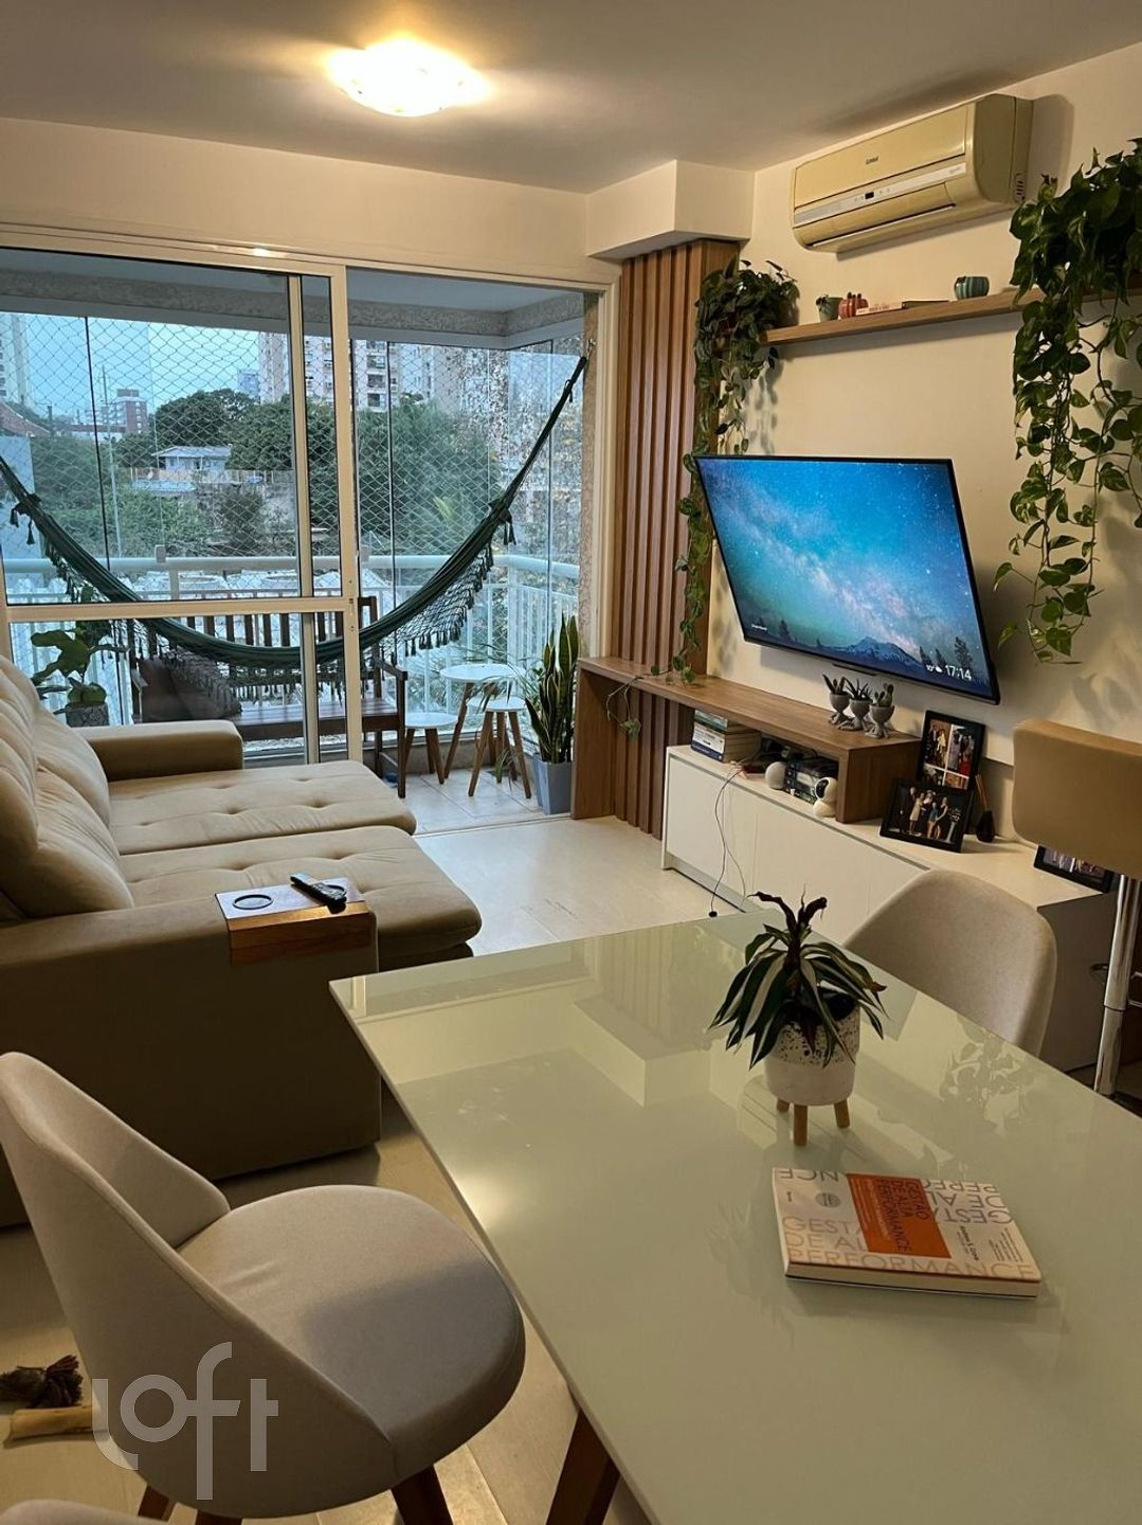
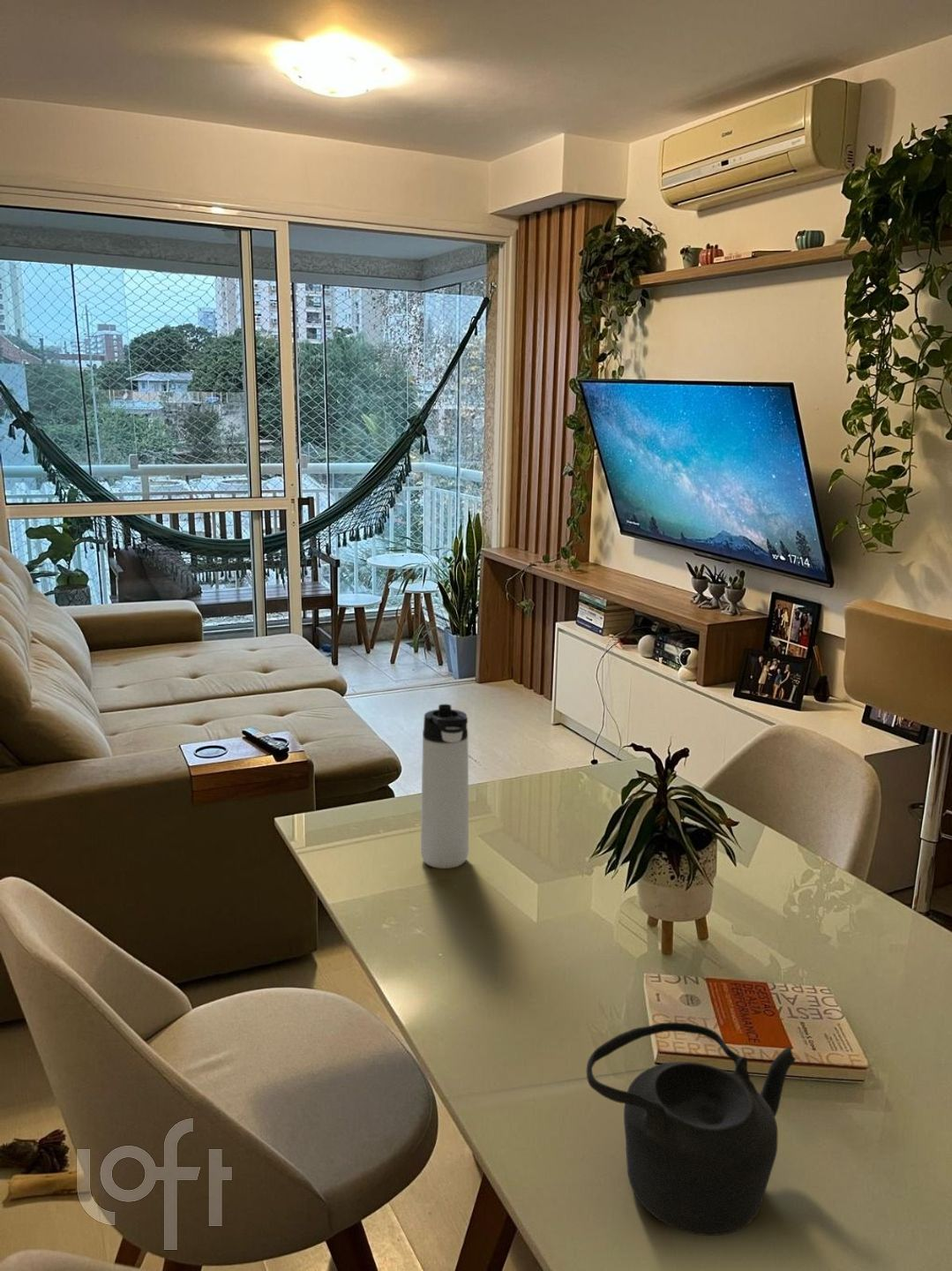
+ thermos bottle (447, 788)
+ teapot (701, 1122)
